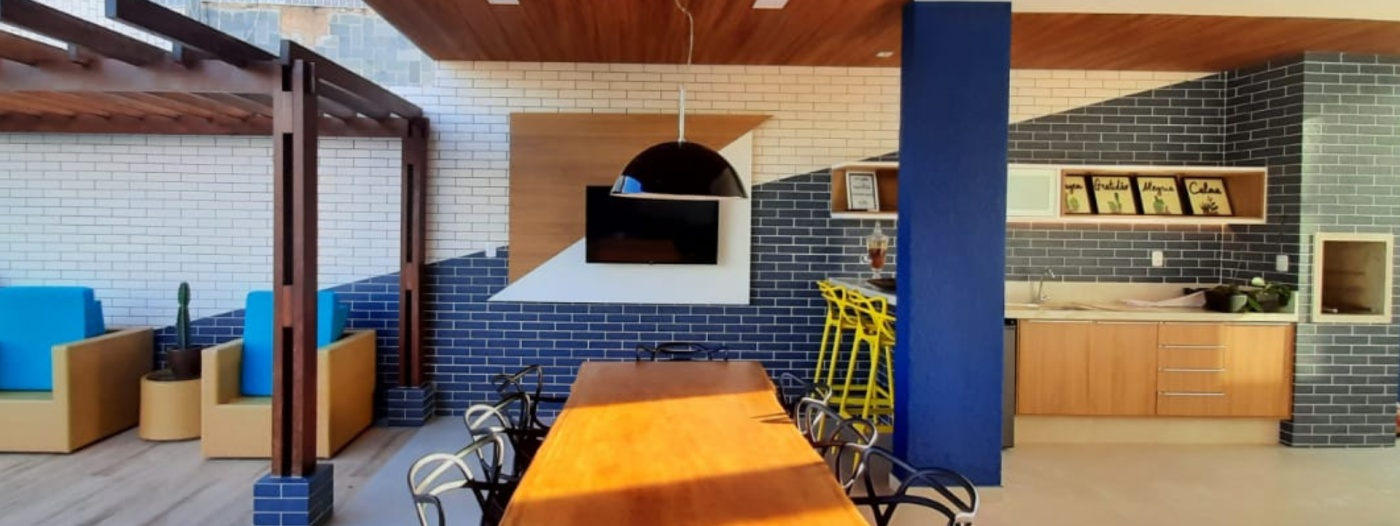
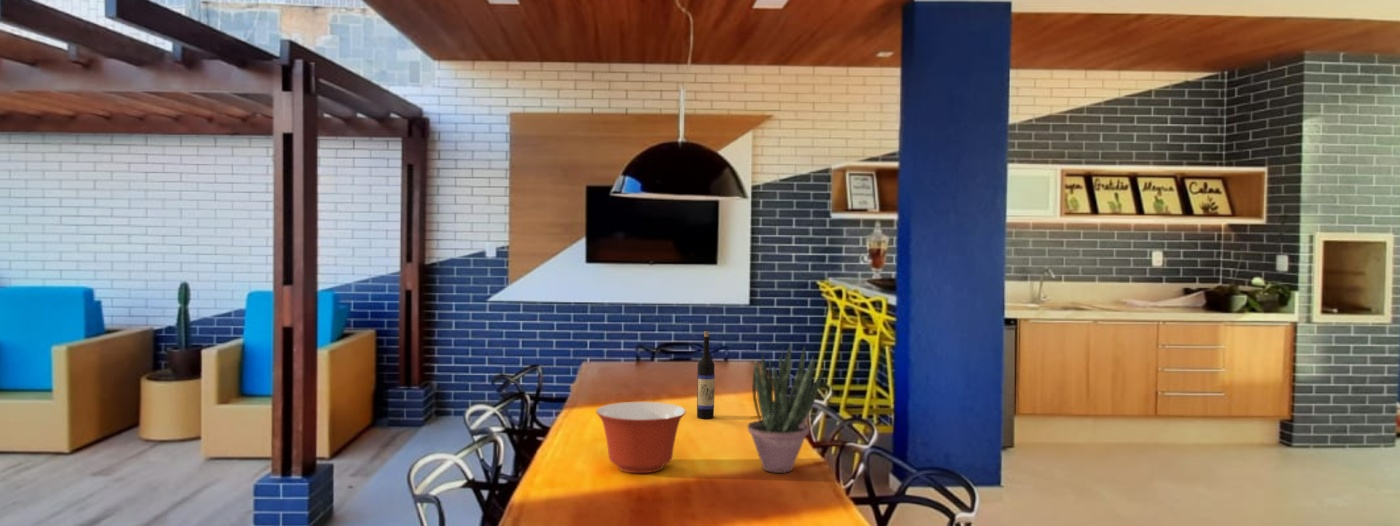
+ mixing bowl (640, 438)
+ wine bottle (706, 374)
+ potted plant (785, 405)
